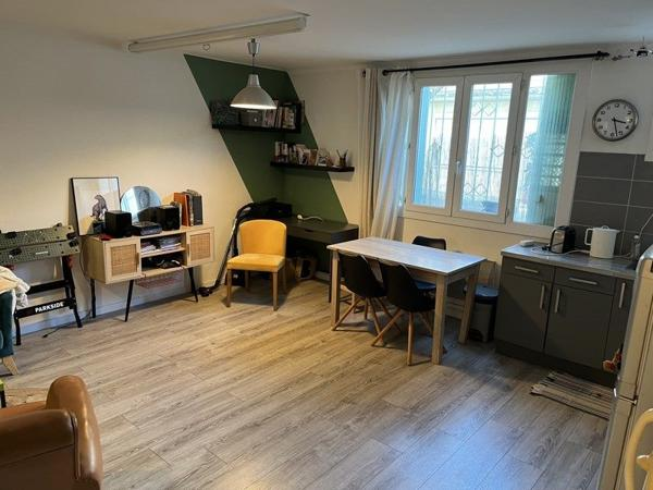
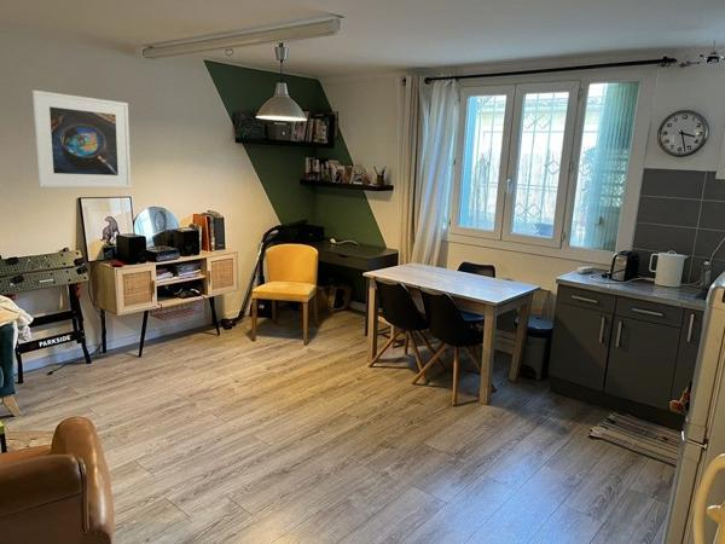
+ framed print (85, 143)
